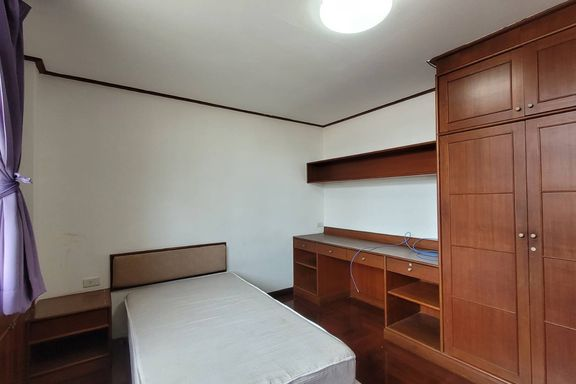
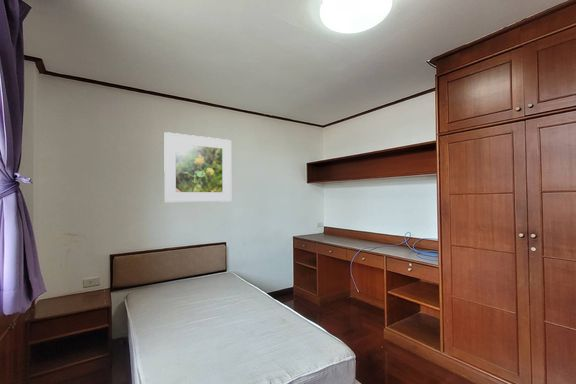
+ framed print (200, 169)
